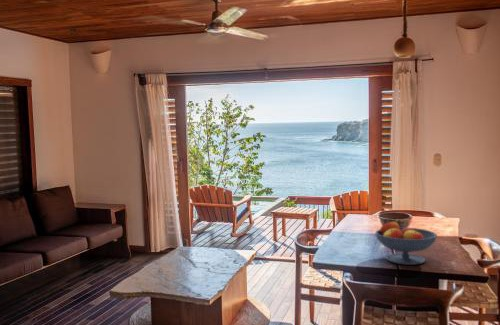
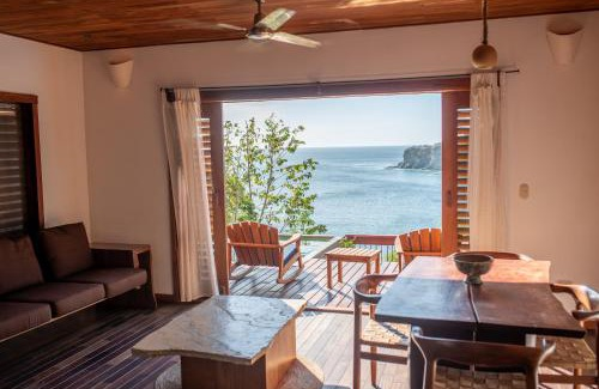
- fruit bowl (405, 241)
